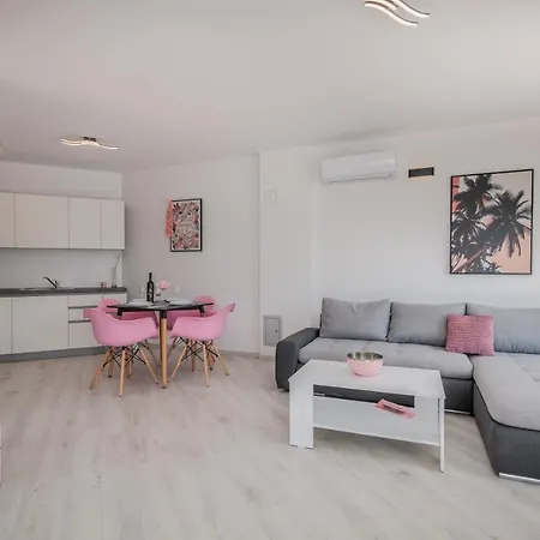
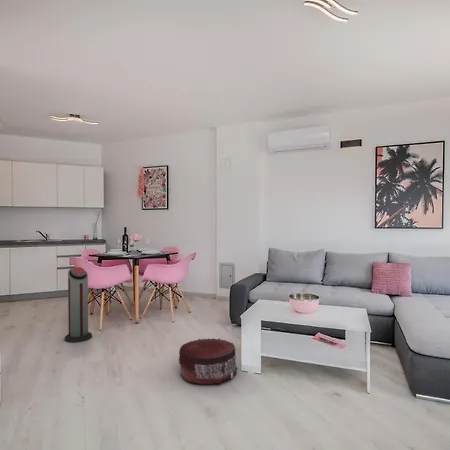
+ pouf (208, 358)
+ air purifier (78, 302)
